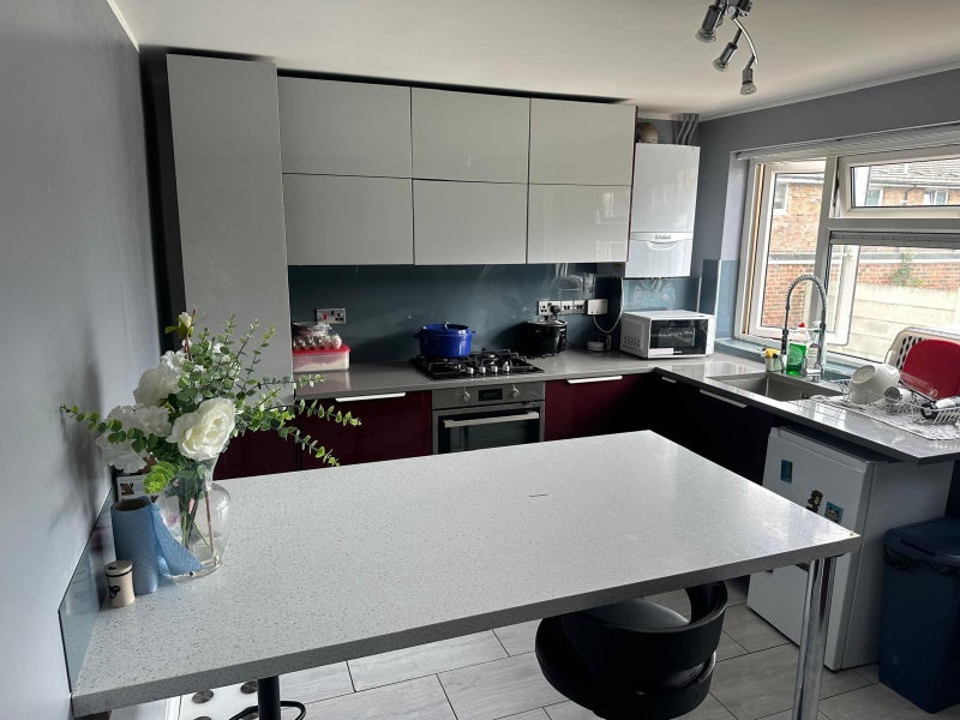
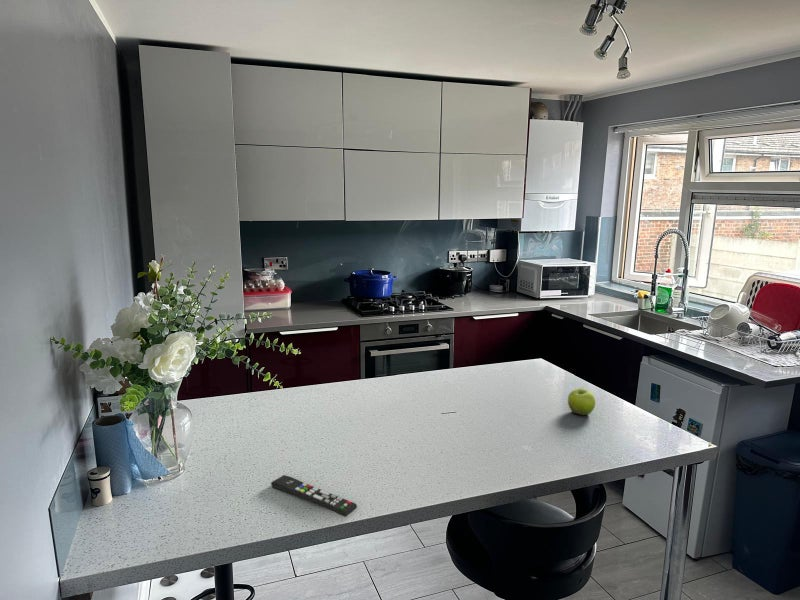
+ remote control (312, 494)
+ fruit (581, 401)
